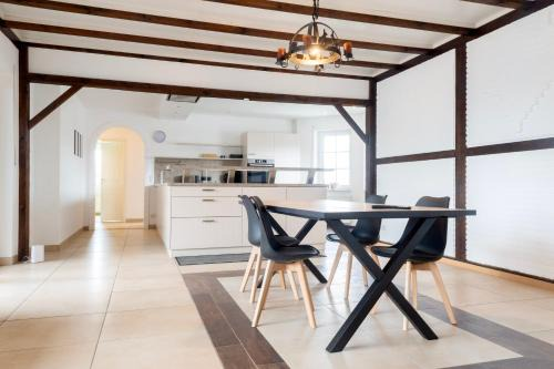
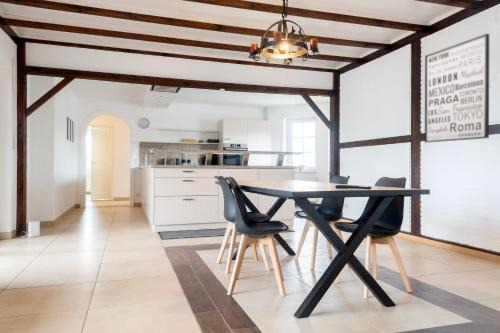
+ wall art (454, 93)
